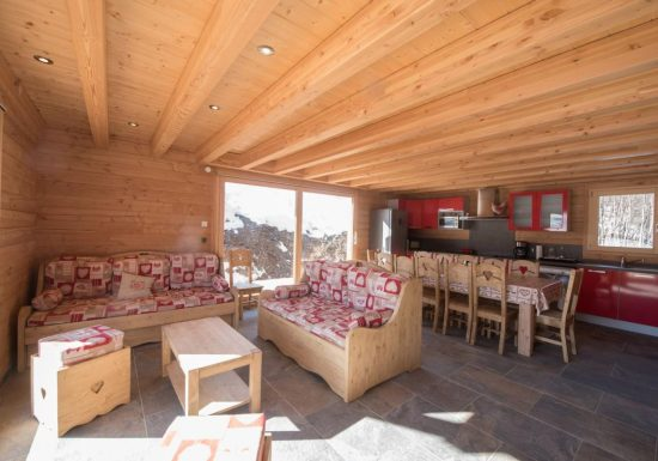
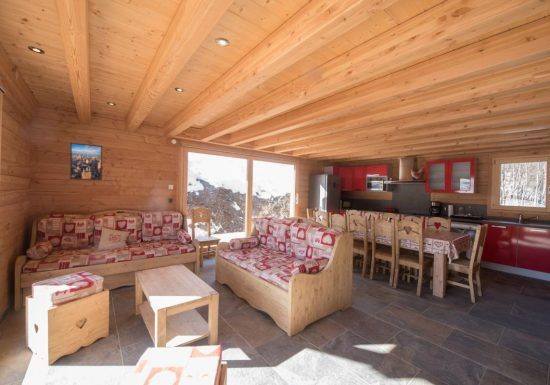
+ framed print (86, 162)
